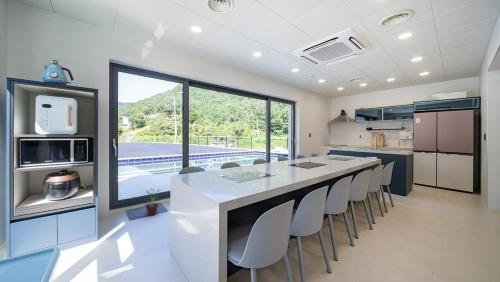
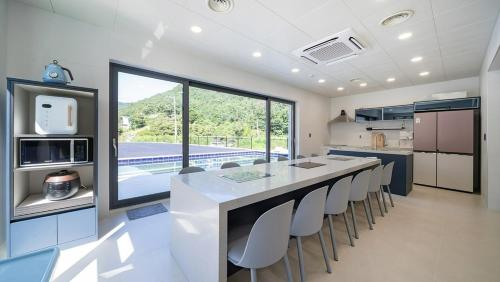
- potted plant (151, 200)
